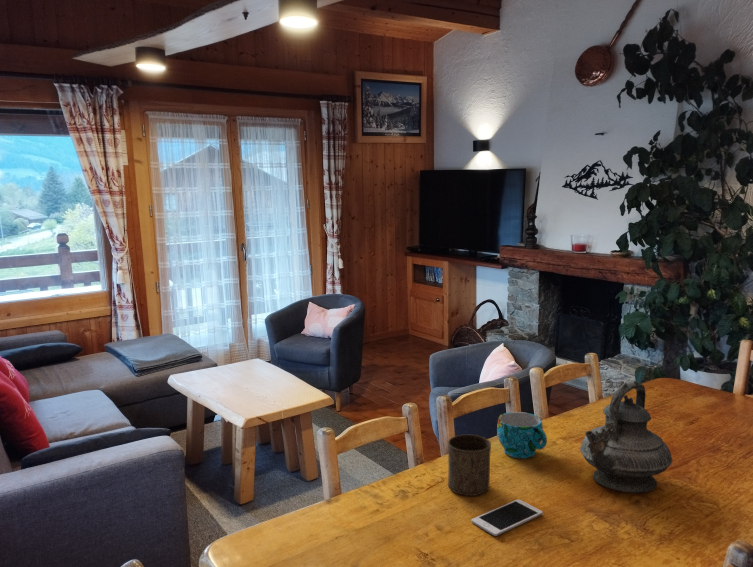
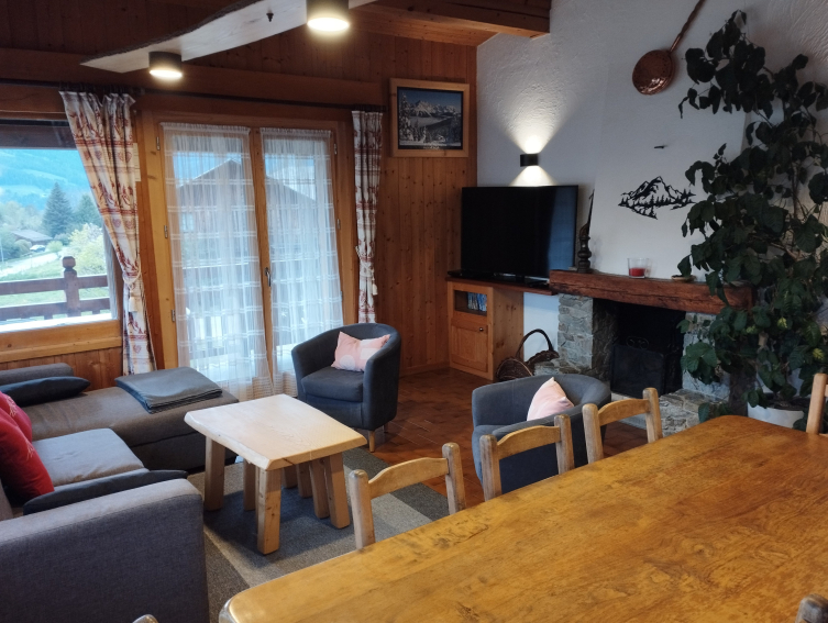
- cell phone (507, 516)
- teapot (617, 435)
- cup (469, 464)
- cup (522, 436)
